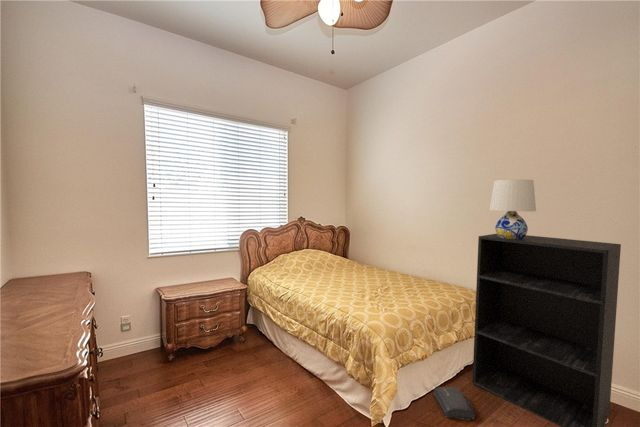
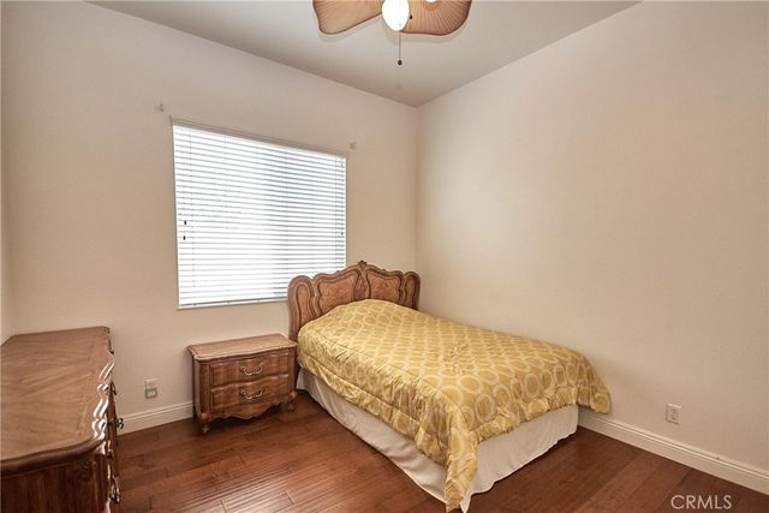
- table lamp (512, 209)
- bag (453, 401)
- bookshelf (540, 319)
